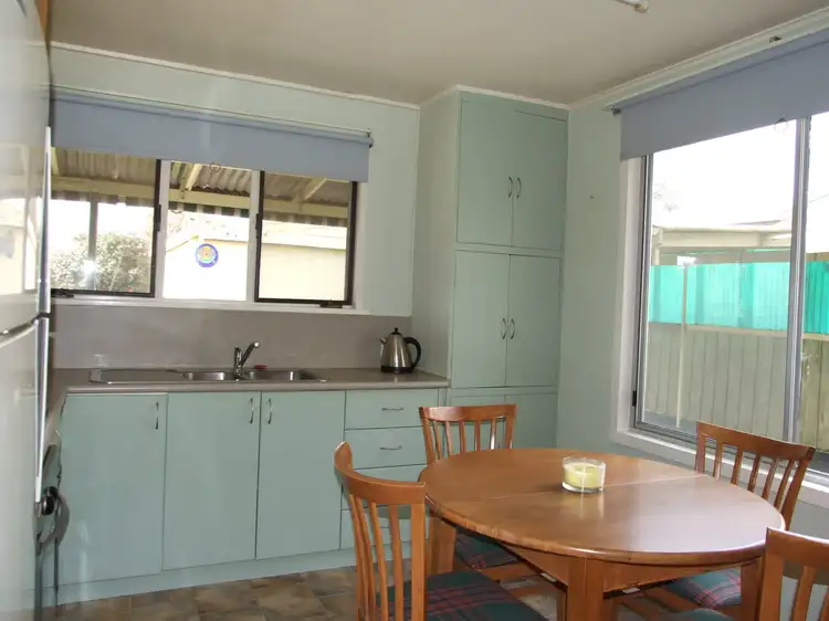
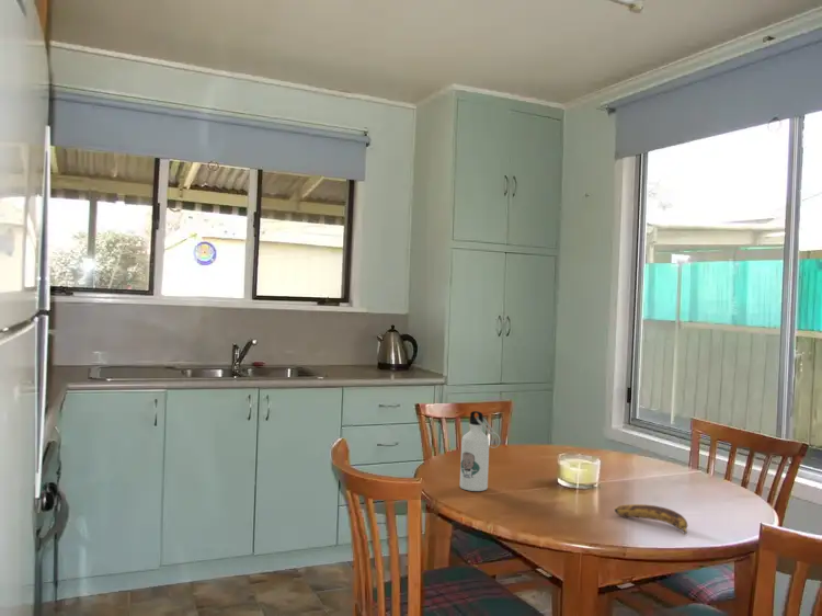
+ banana (651, 514)
+ water bottle (480, 450)
